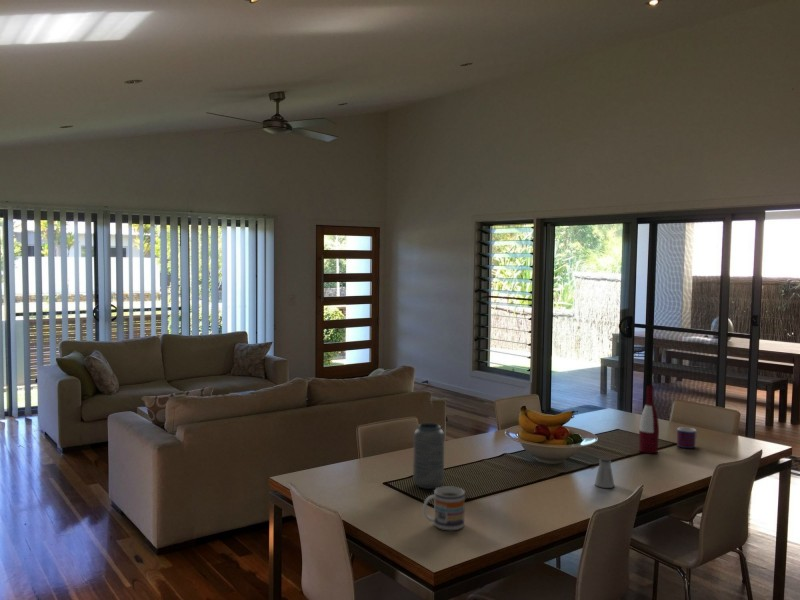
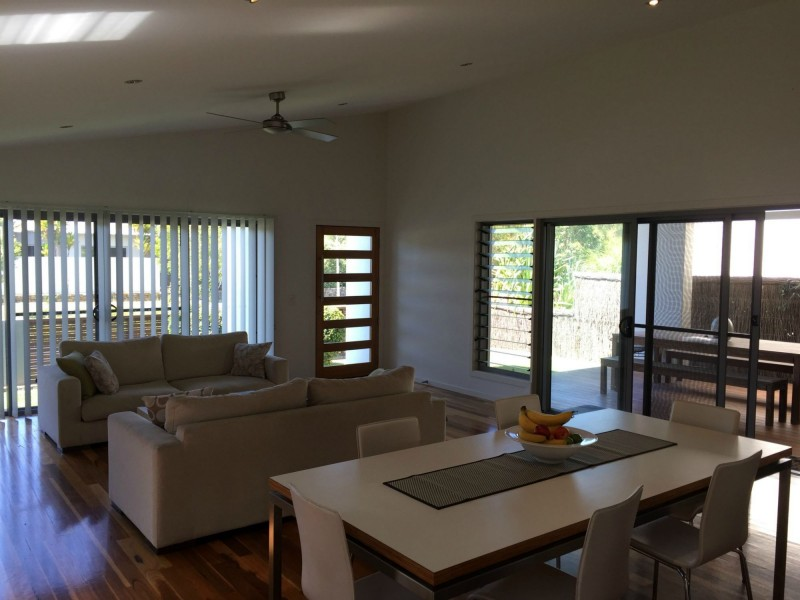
- vase (428, 455)
- saltshaker (604, 471)
- mug (688, 437)
- mug (445, 507)
- alcohol (649, 418)
